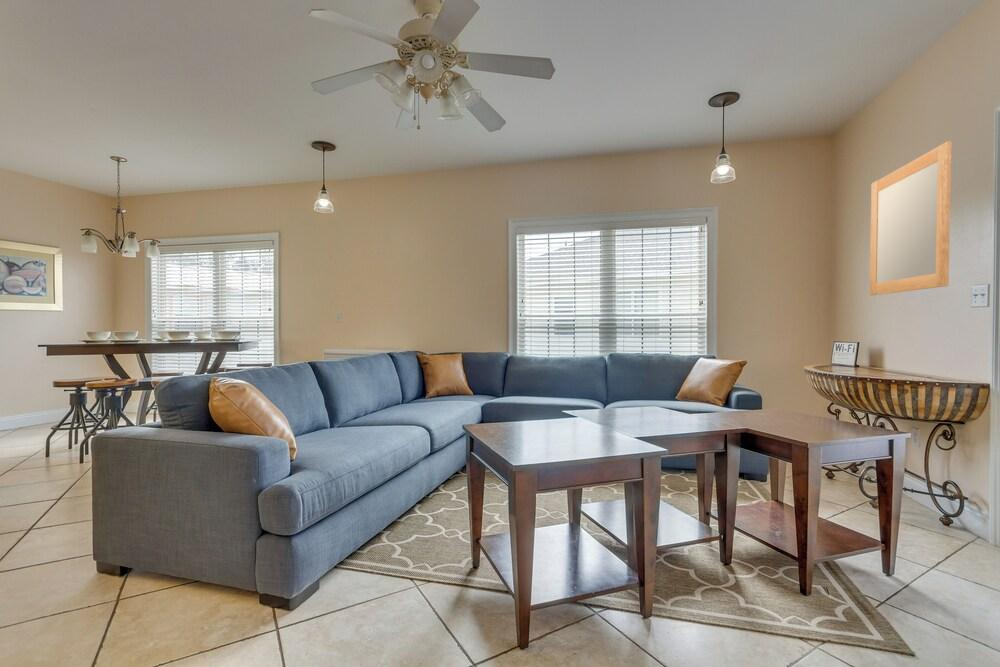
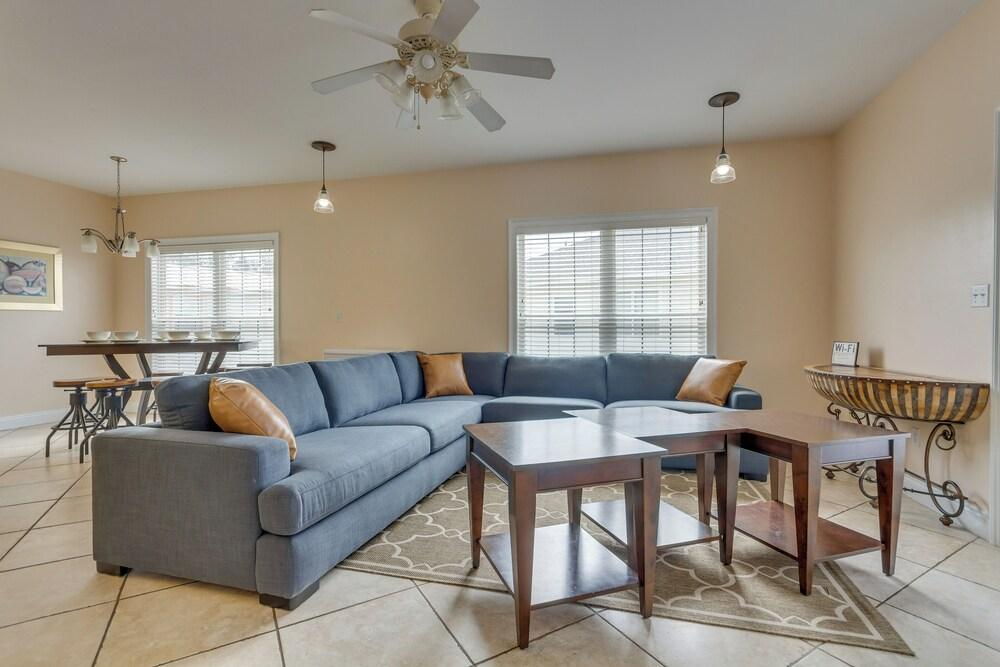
- home mirror (905, 228)
